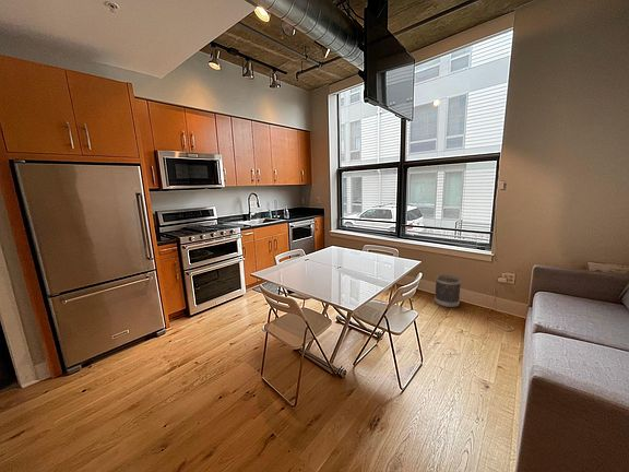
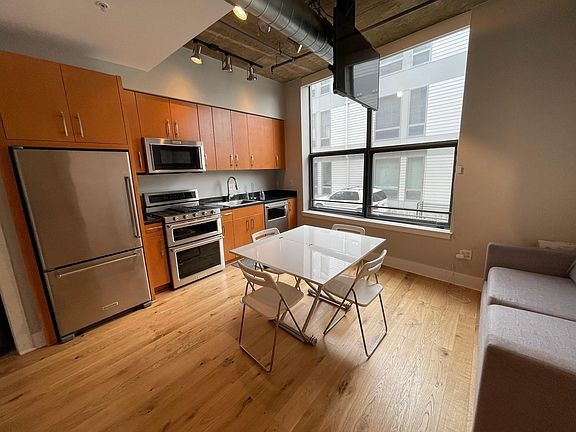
- wastebasket (447, 290)
